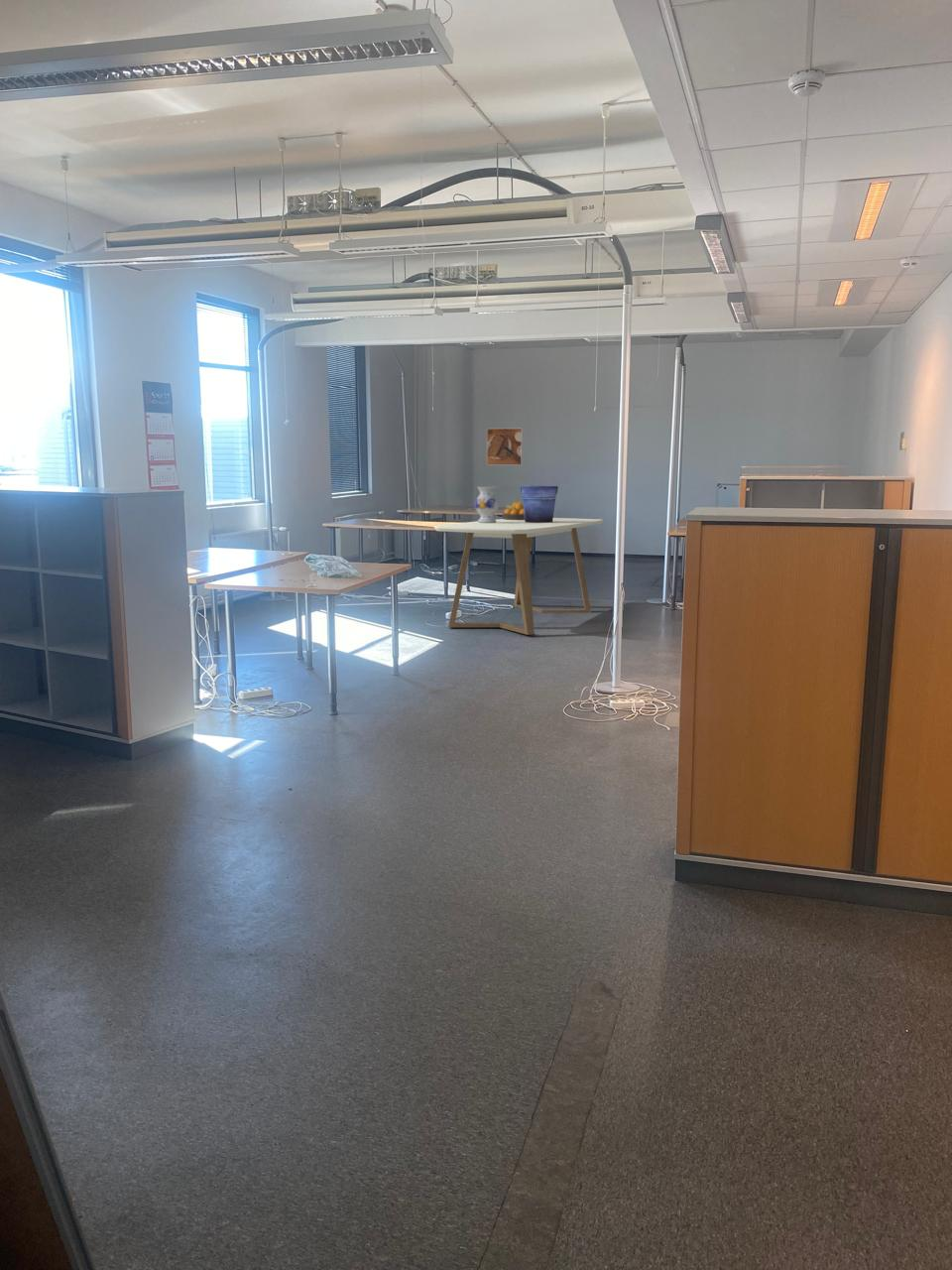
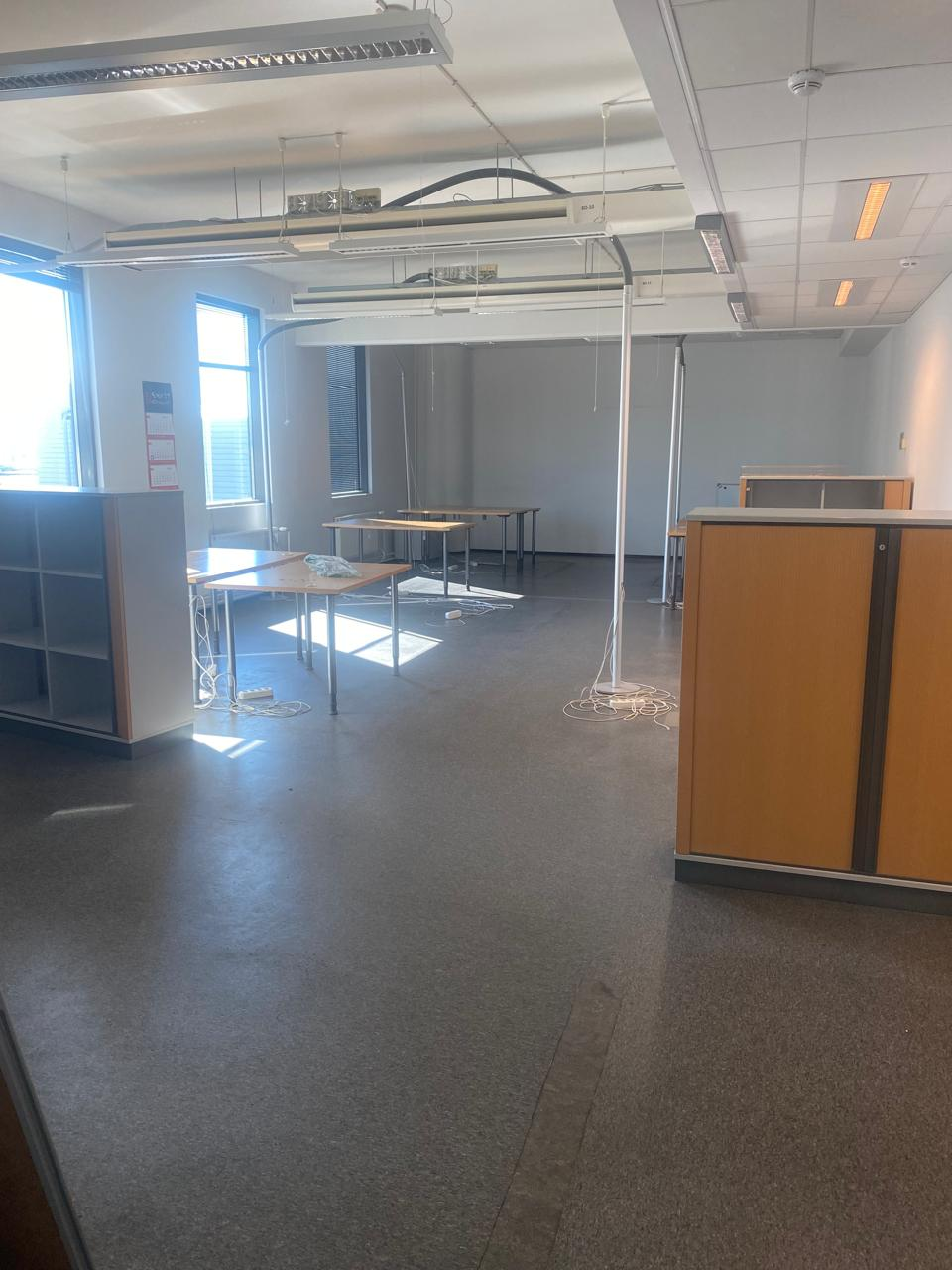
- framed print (504, 446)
- bucket (538, 503)
- vase (487, 504)
- fruit bowl (521, 510)
- dining table (524, 572)
